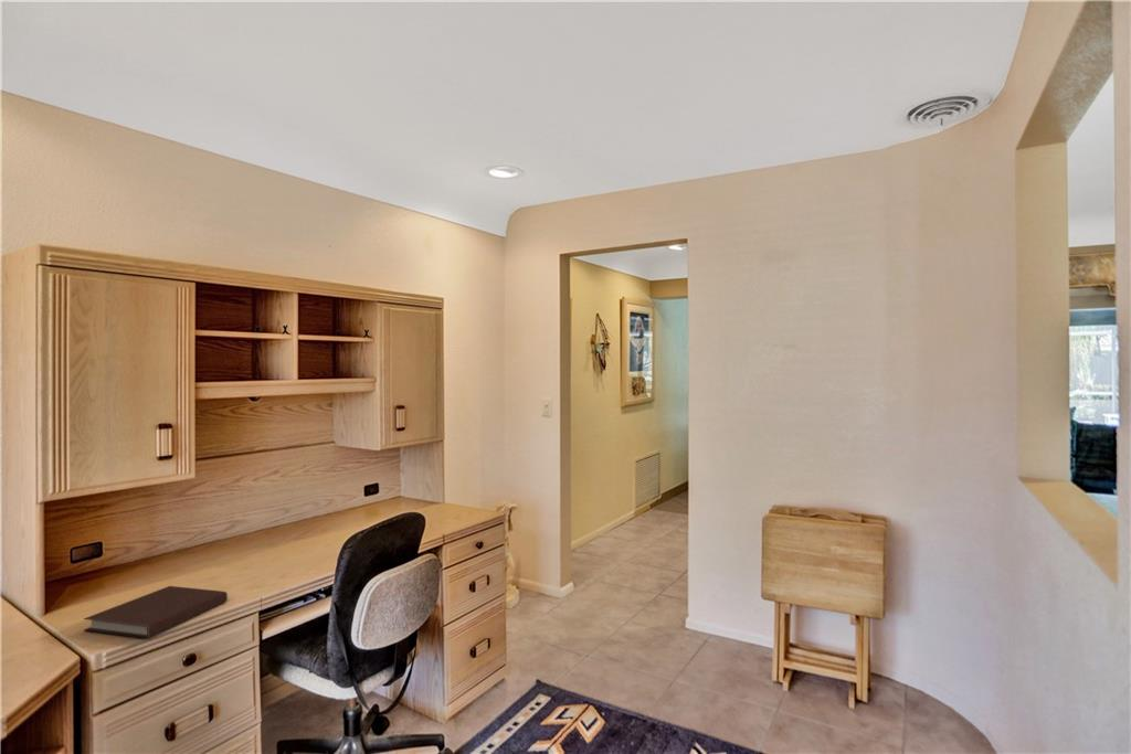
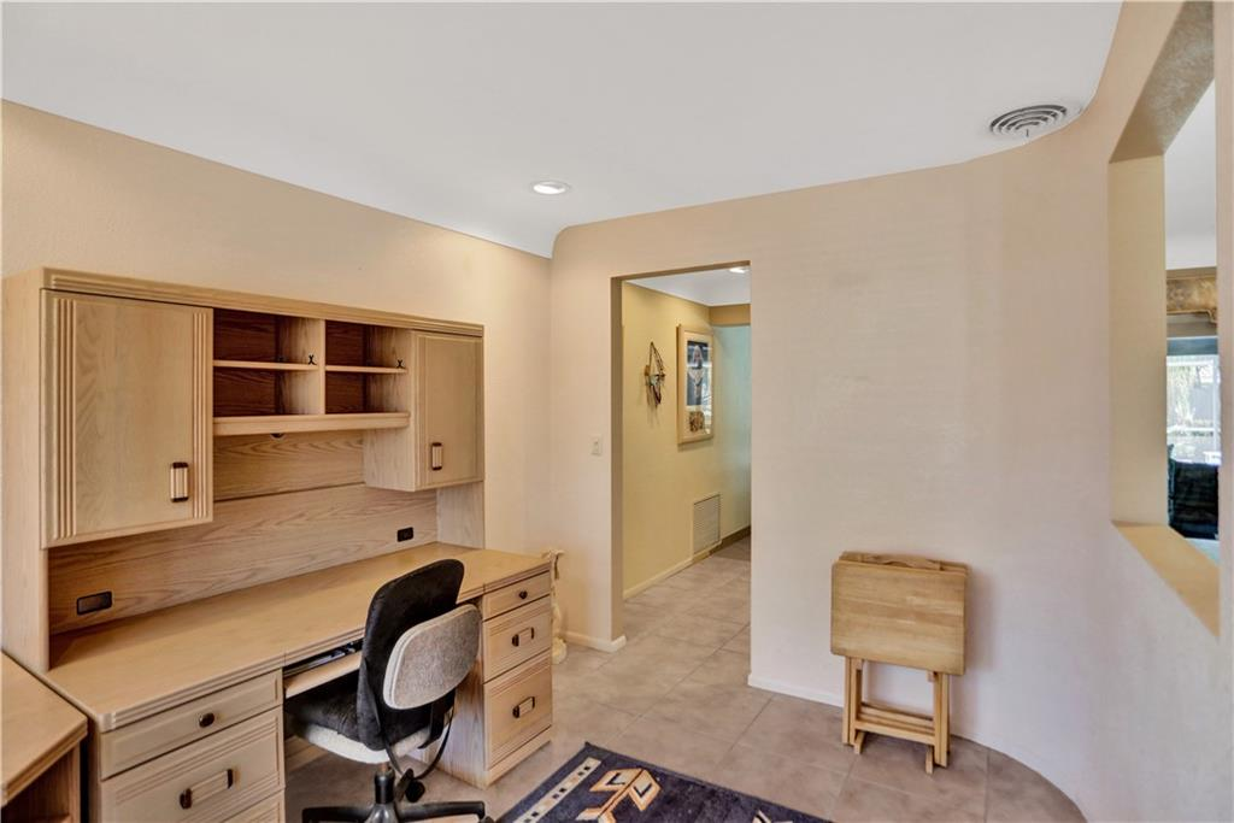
- notebook (159, 609)
